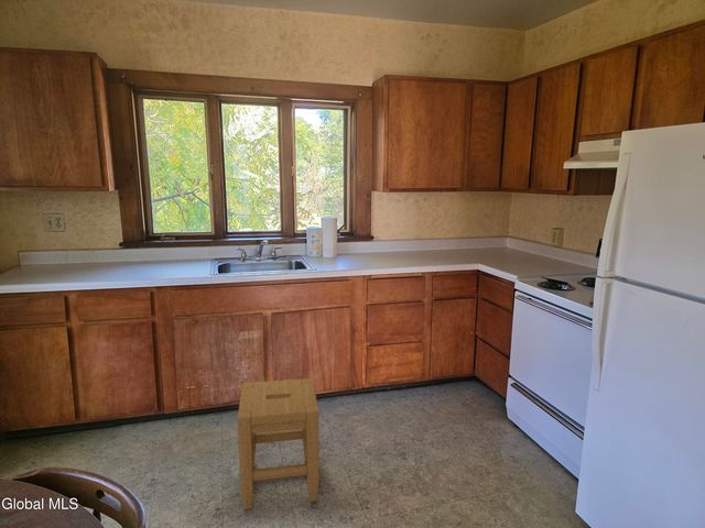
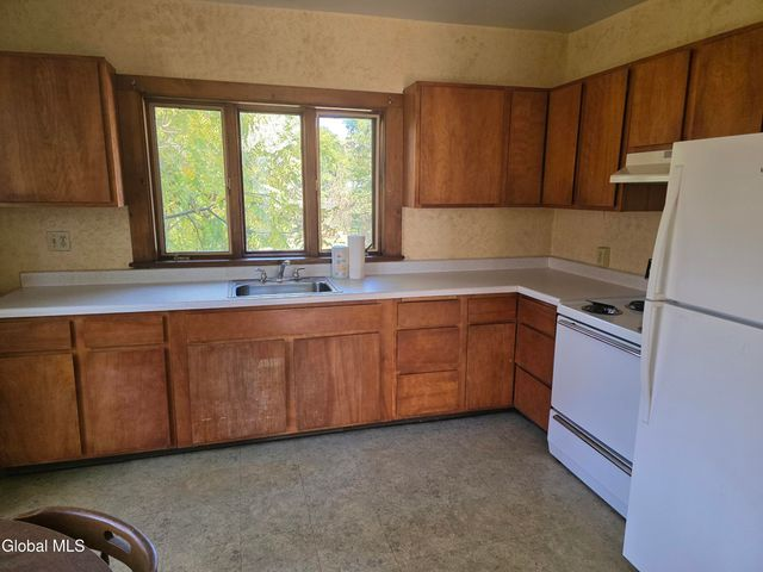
- stool (279, 439)
